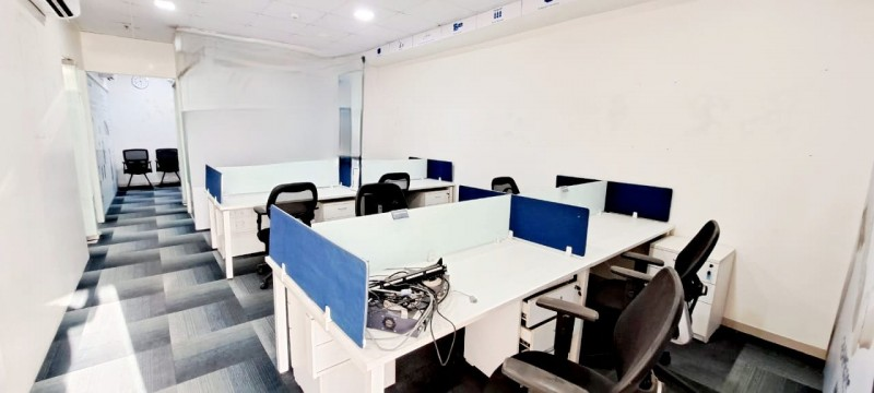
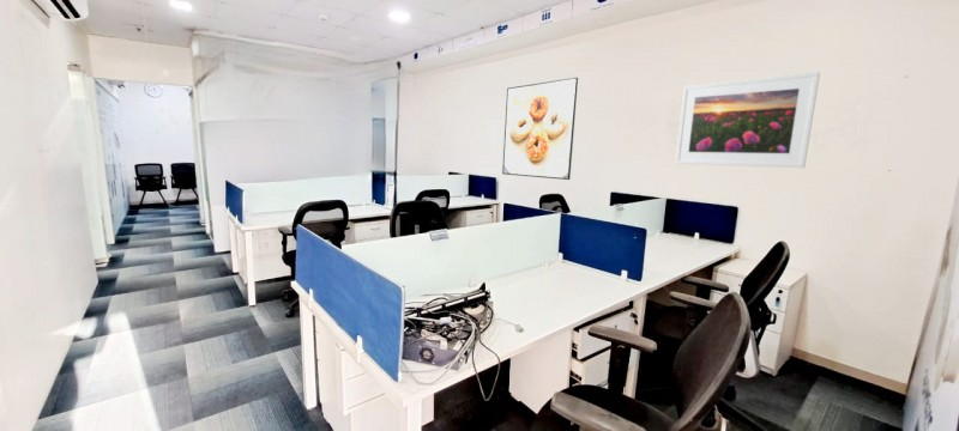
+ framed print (738, 123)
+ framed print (536, 130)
